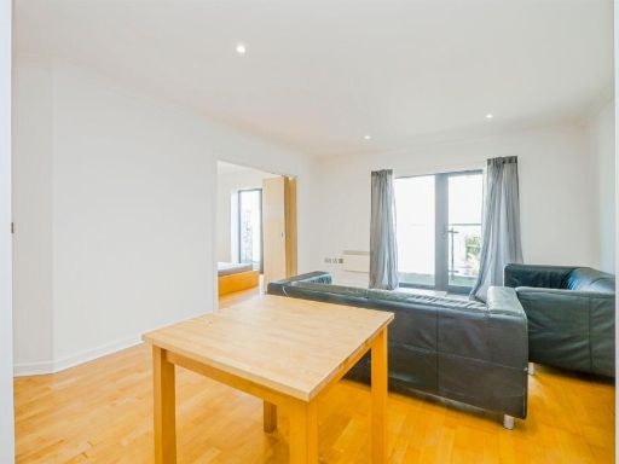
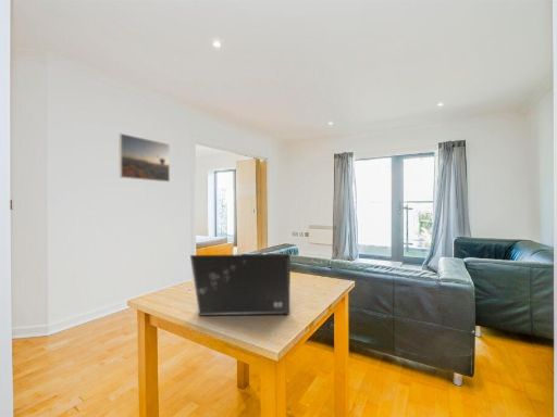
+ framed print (146, 159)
+ laptop (246, 277)
